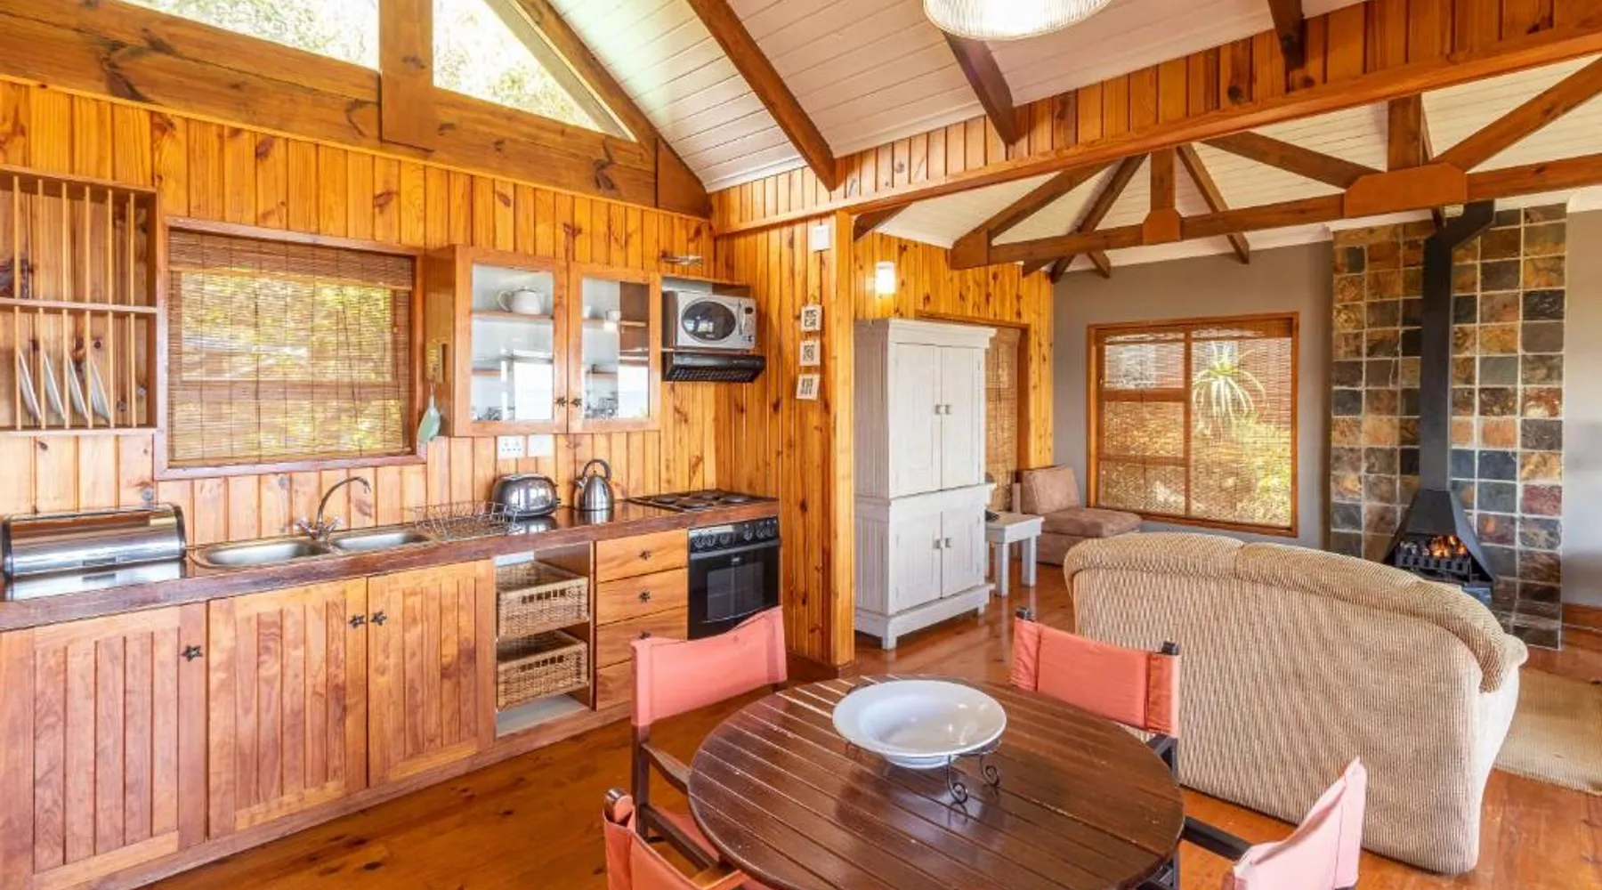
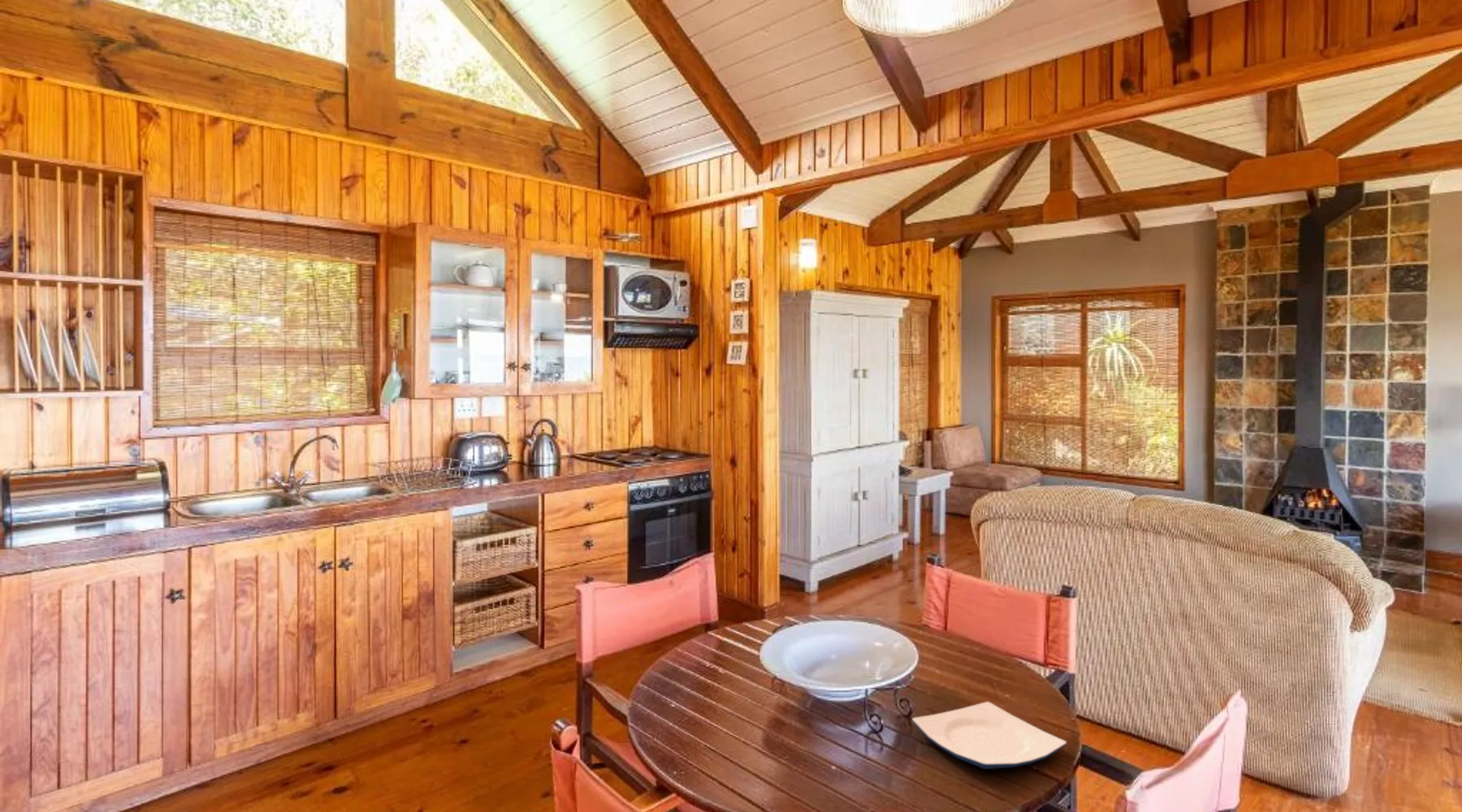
+ plate (986, 737)
